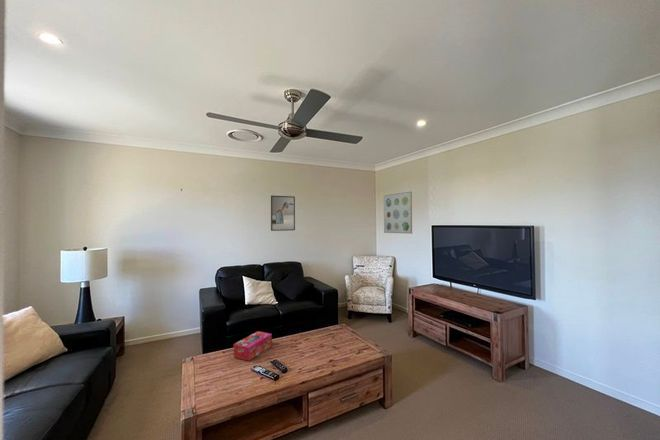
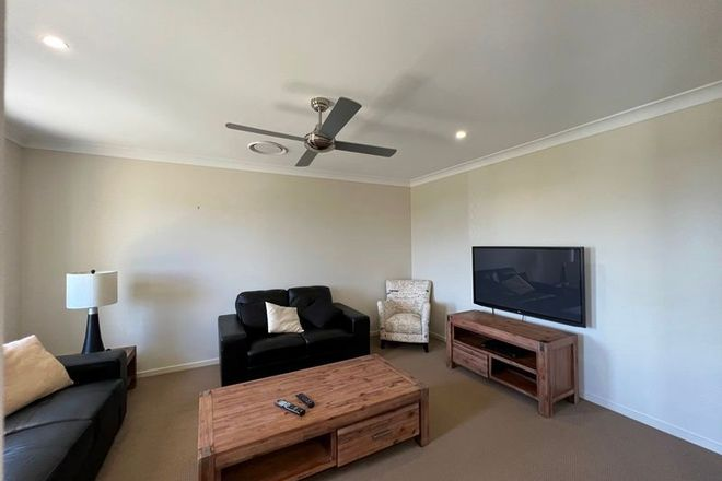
- wall art (397, 213)
- tissue box (253, 345)
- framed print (283, 213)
